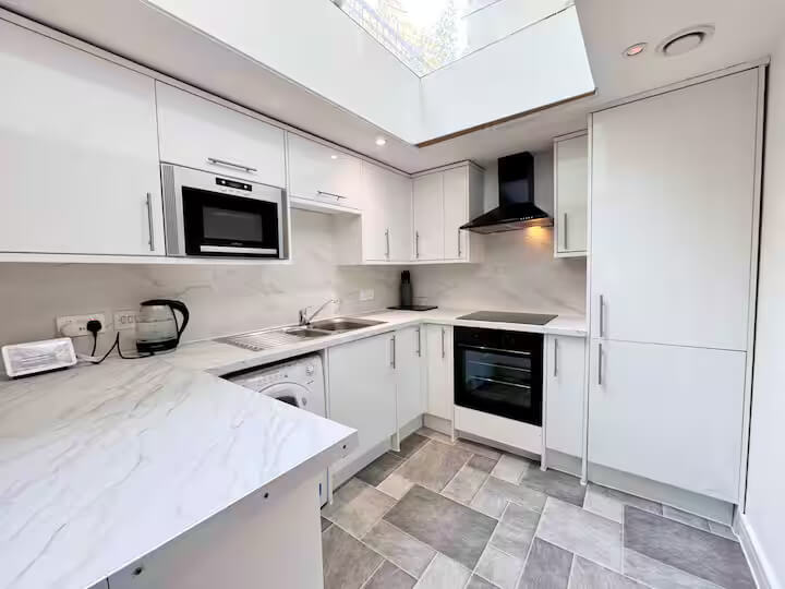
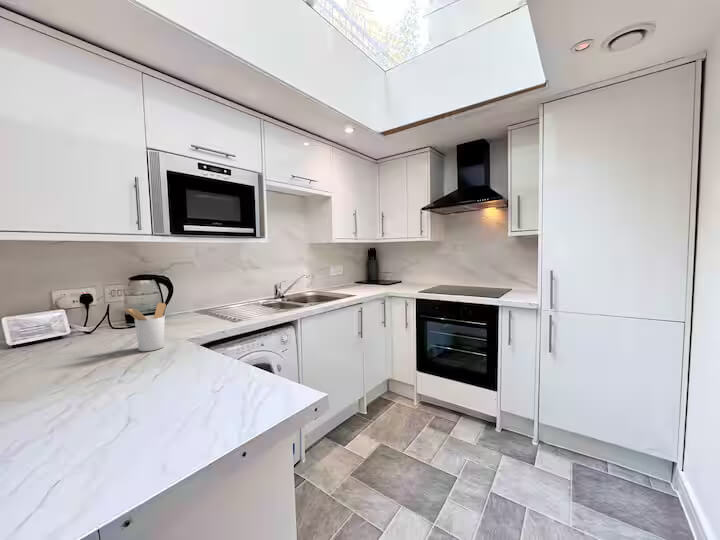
+ utensil holder (145, 326)
